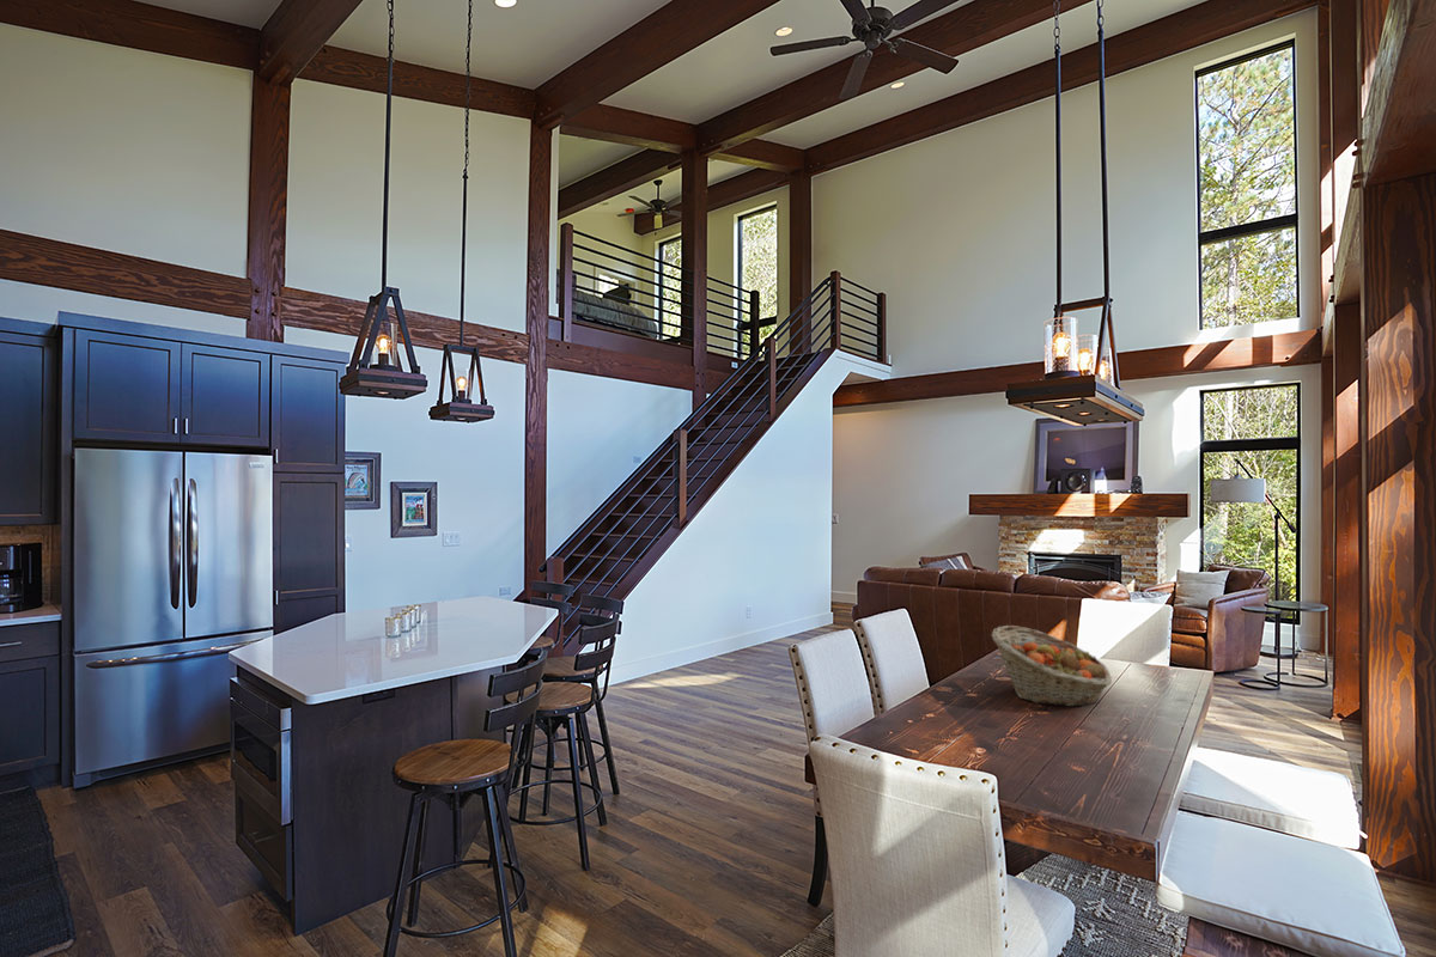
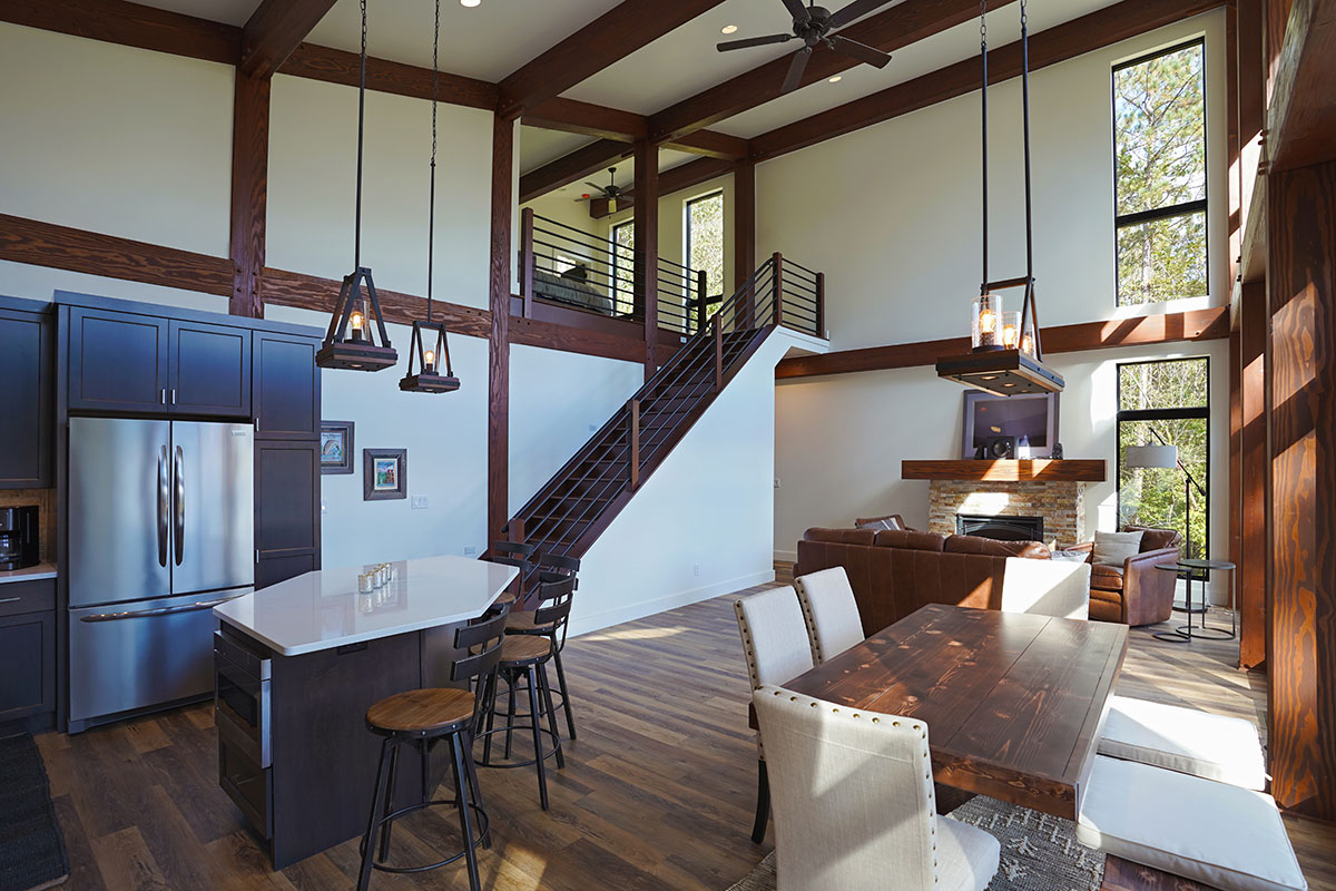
- fruit basket (1049, 663)
